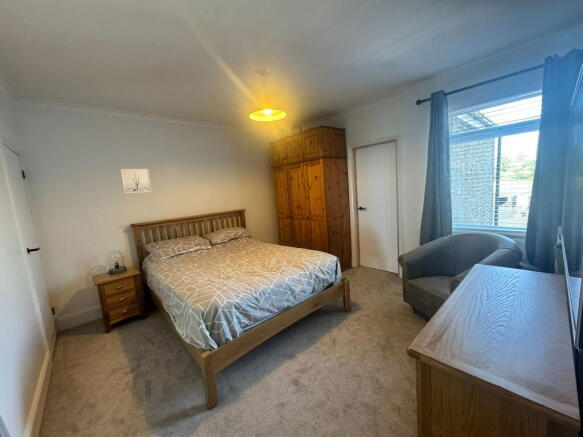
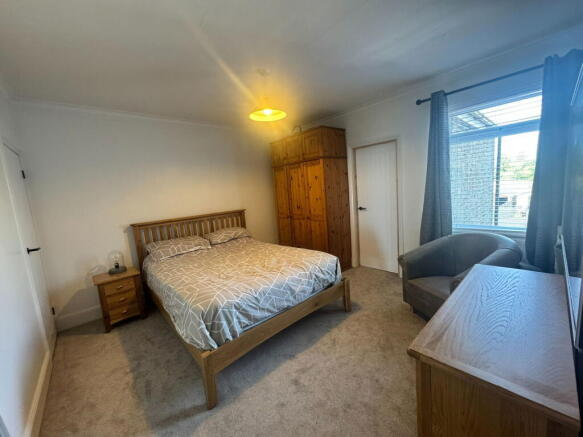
- wall art (136, 180)
